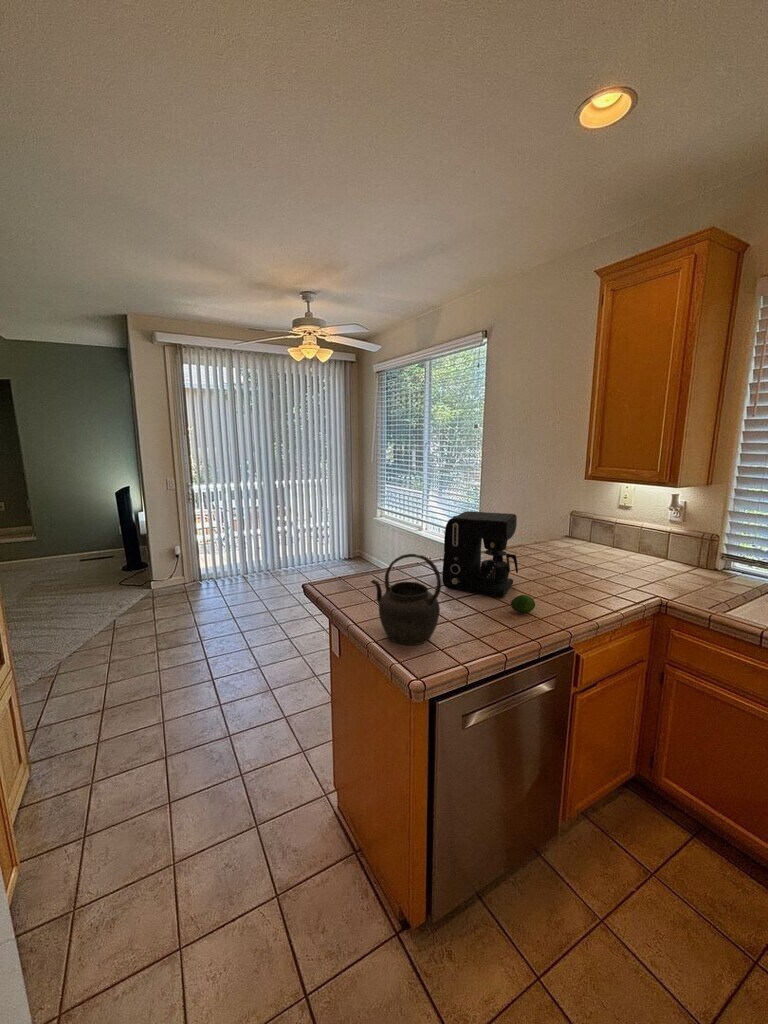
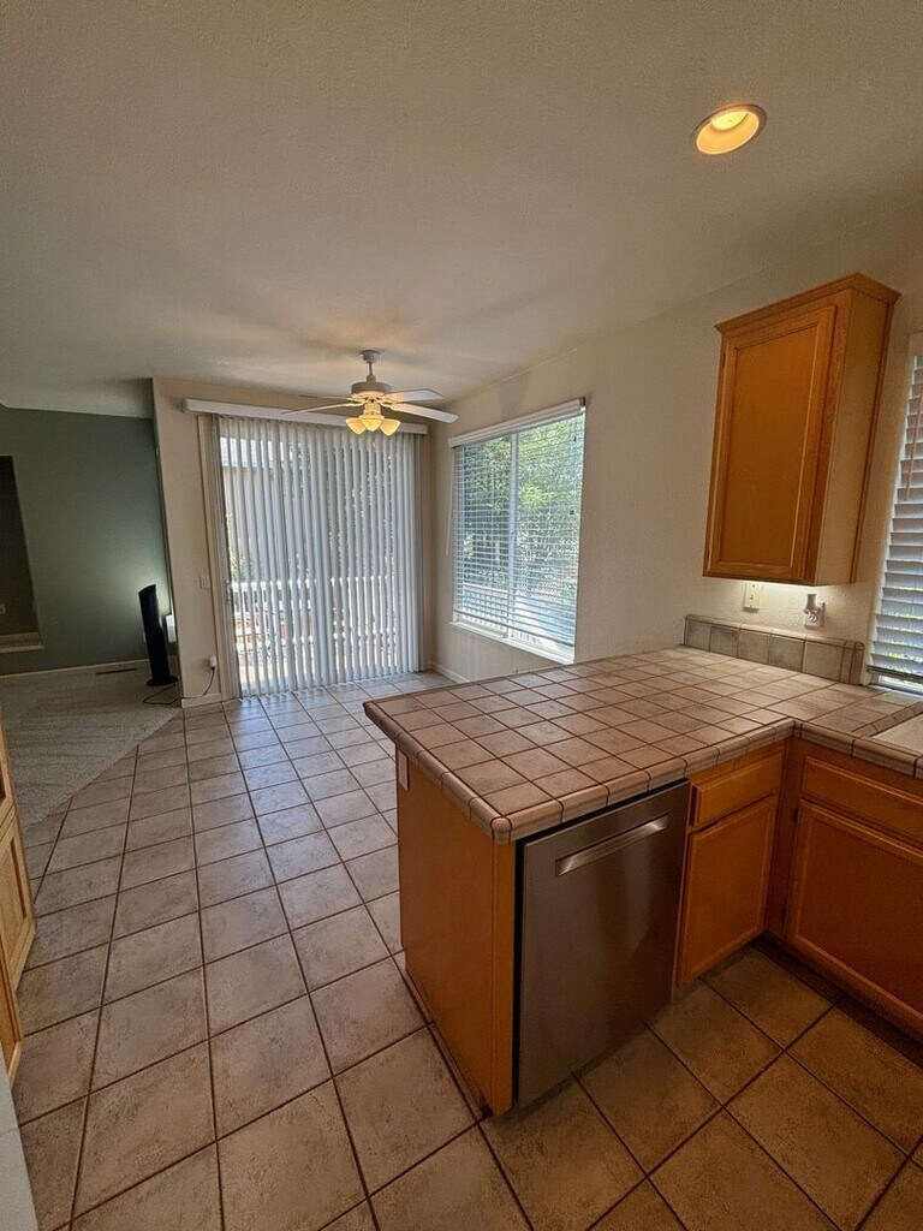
- kettle (403, 594)
- coffee maker (484, 552)
- fruit (523, 603)
